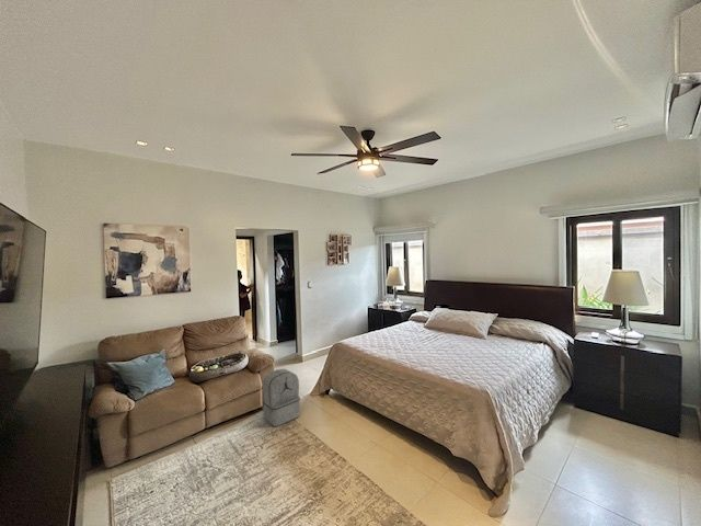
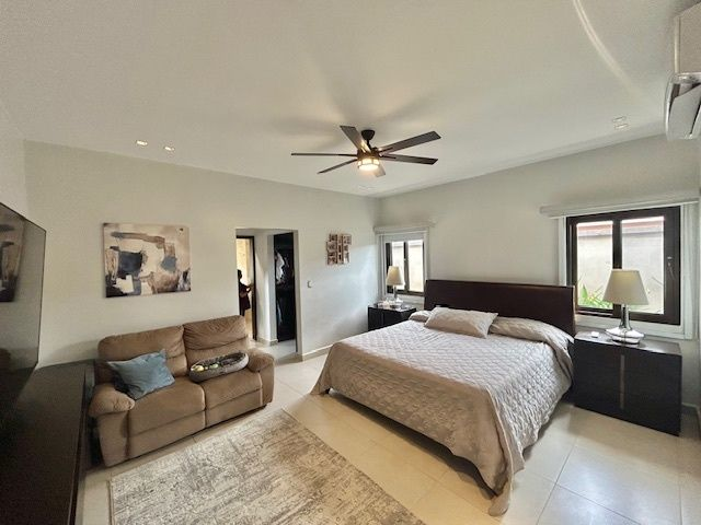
- backpack (279, 393)
